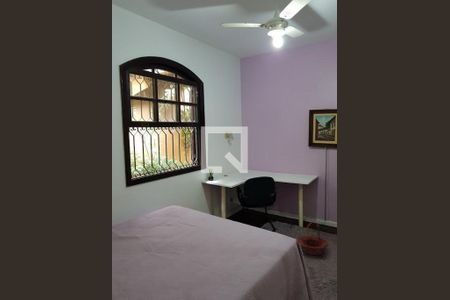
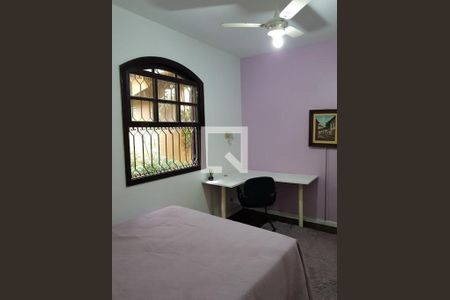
- basket (312, 236)
